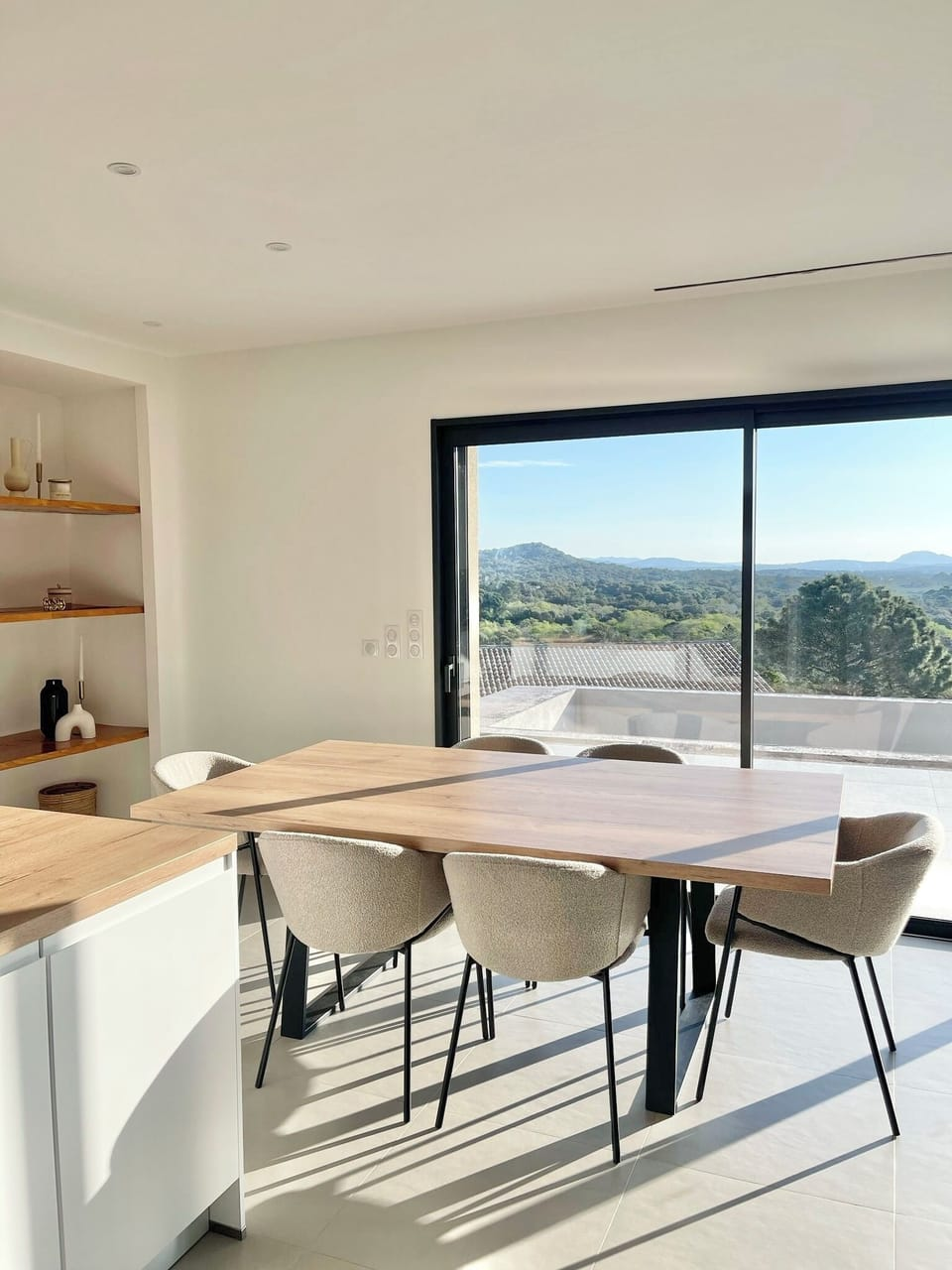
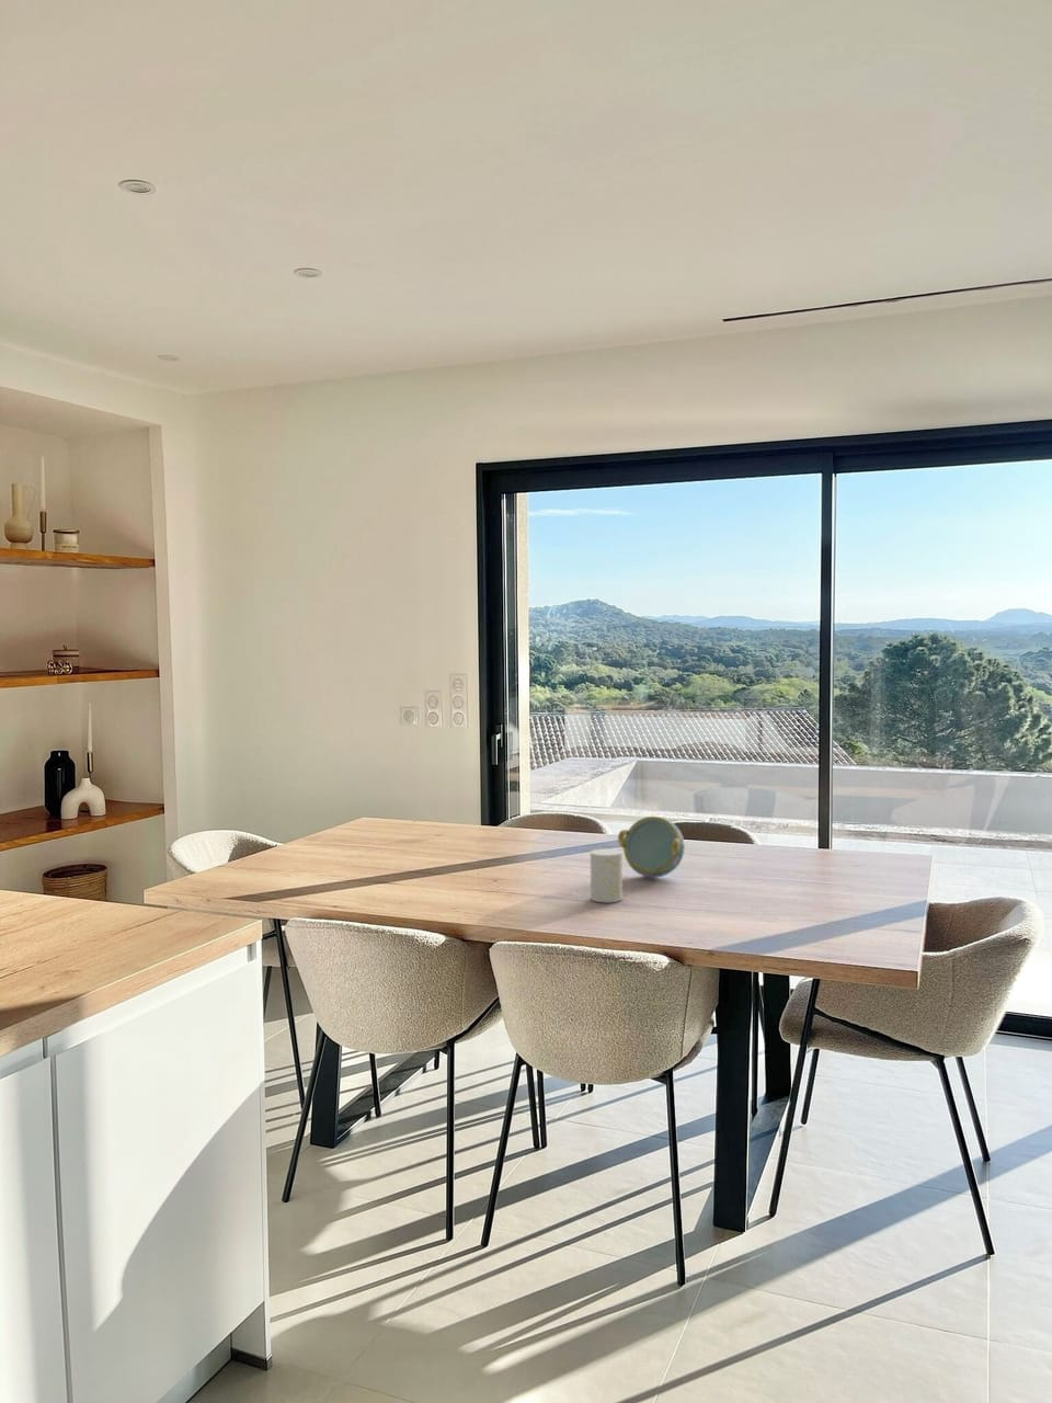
+ cup (606, 875)
+ decorative bowl (652, 846)
